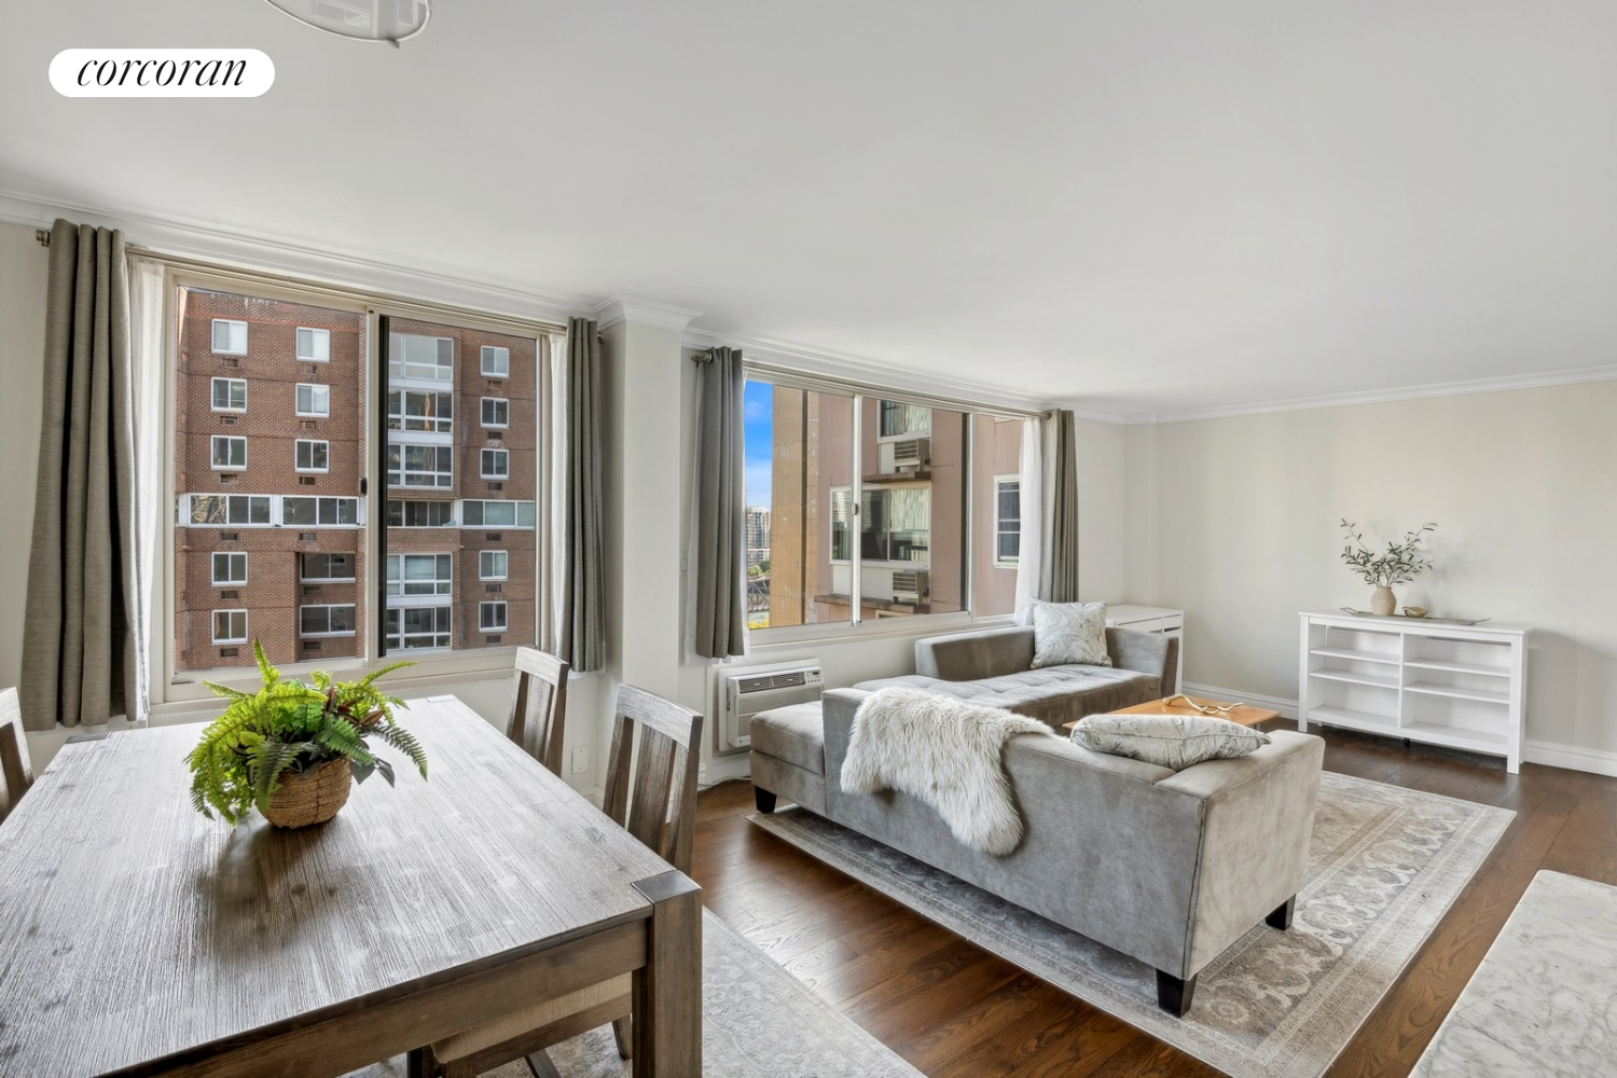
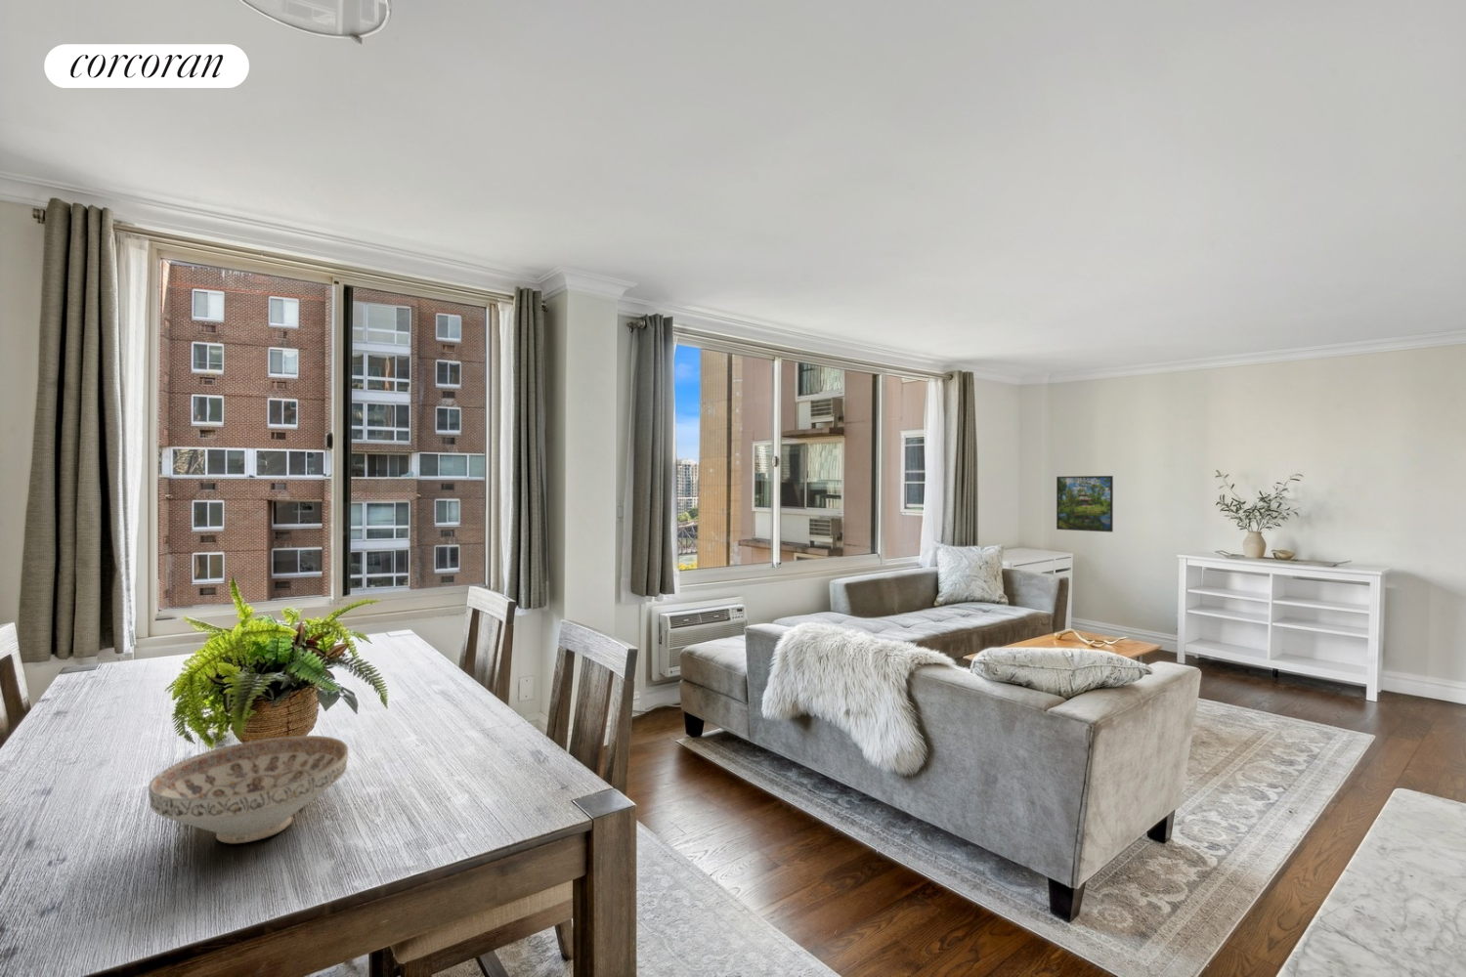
+ decorative bowl (254, 795)
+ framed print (1084, 503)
